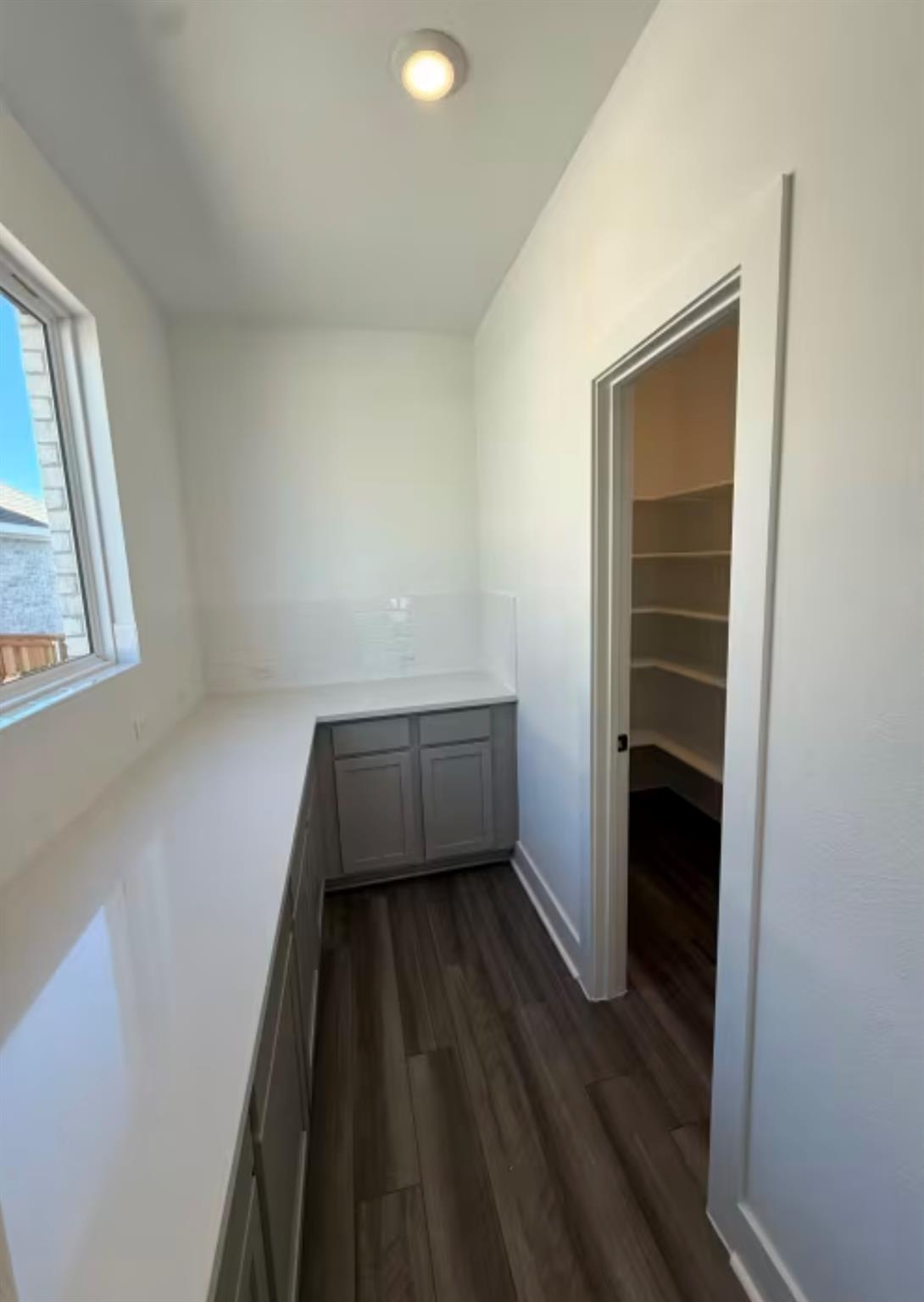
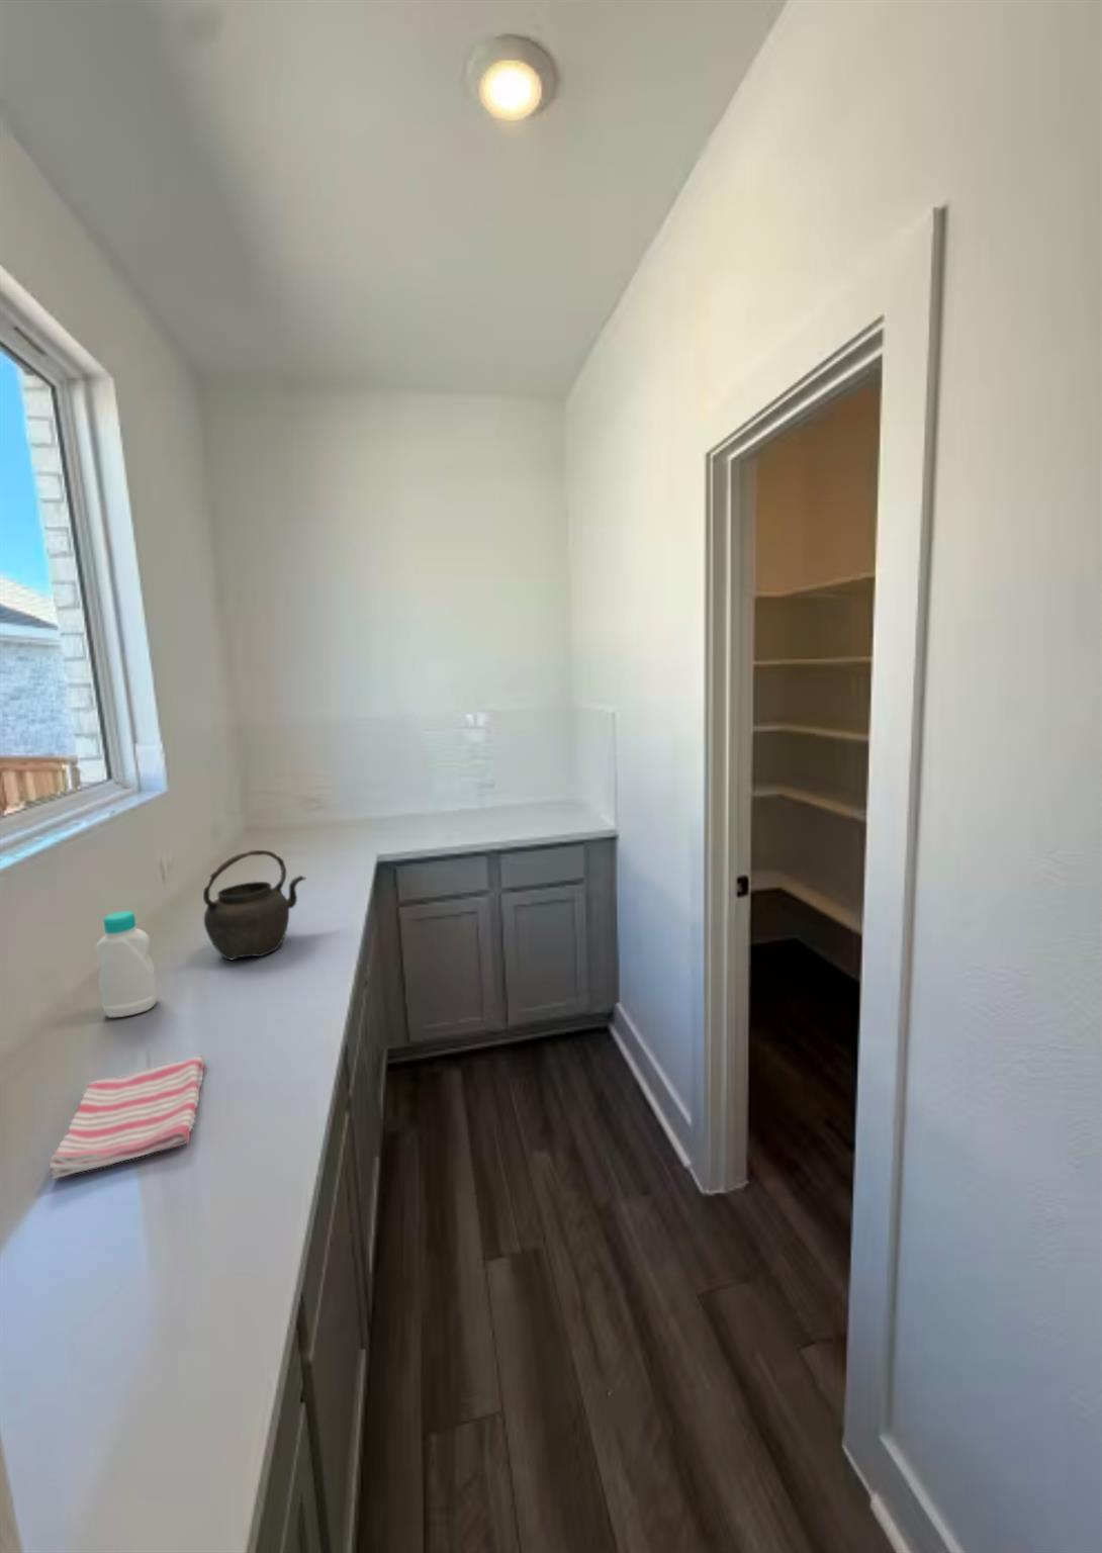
+ bottle (125, 961)
+ kettle (258, 897)
+ dish towel (136, 1106)
